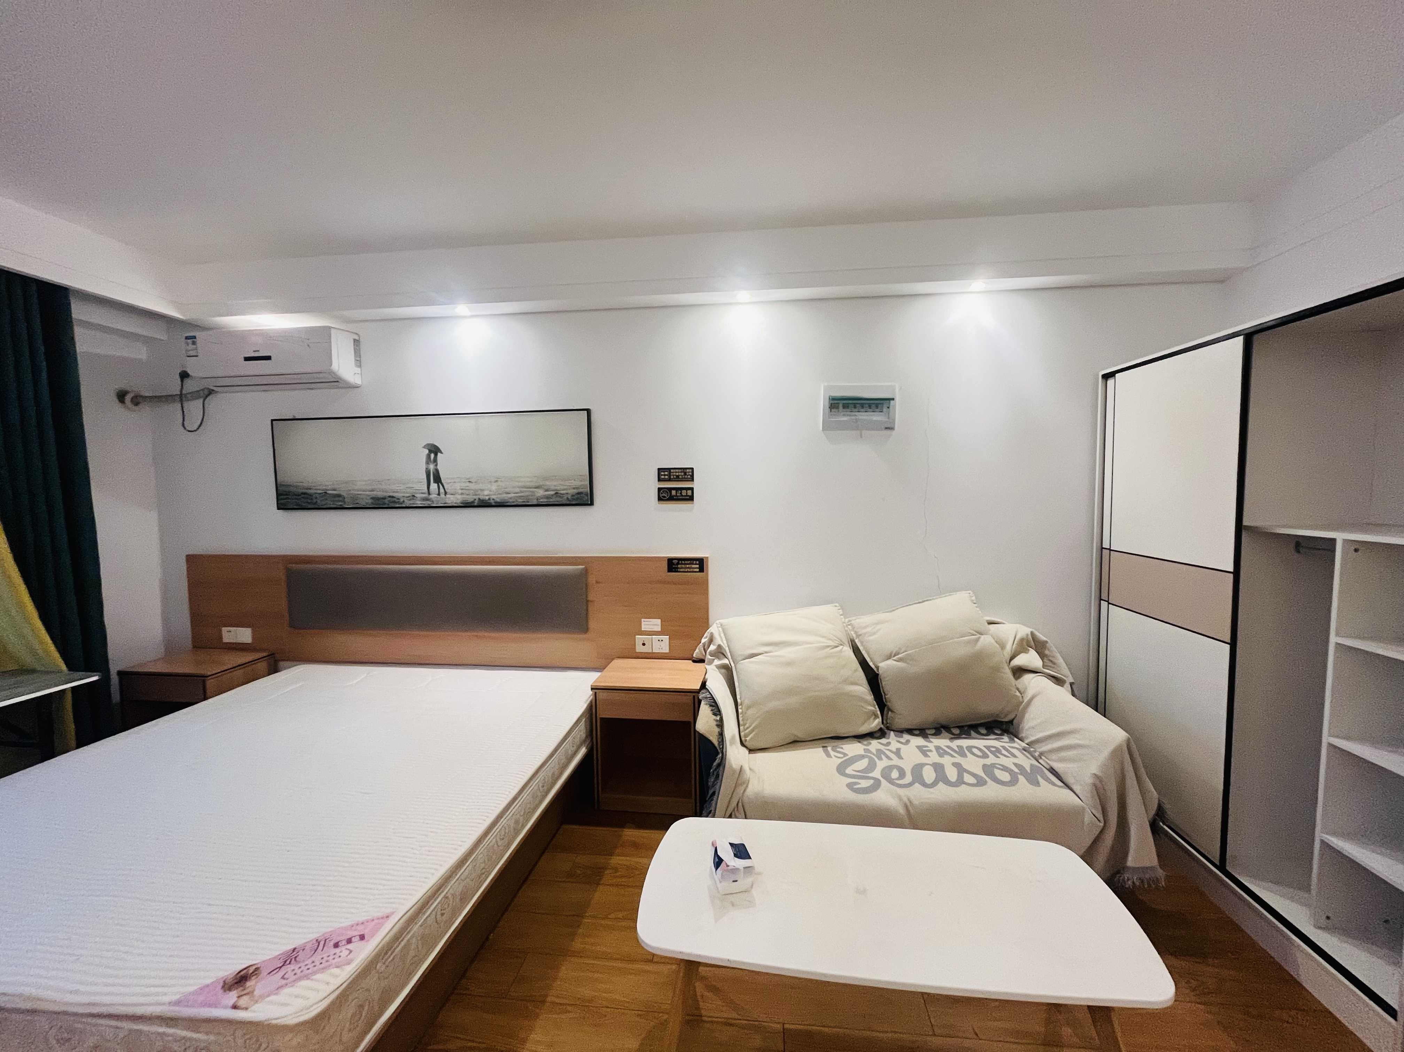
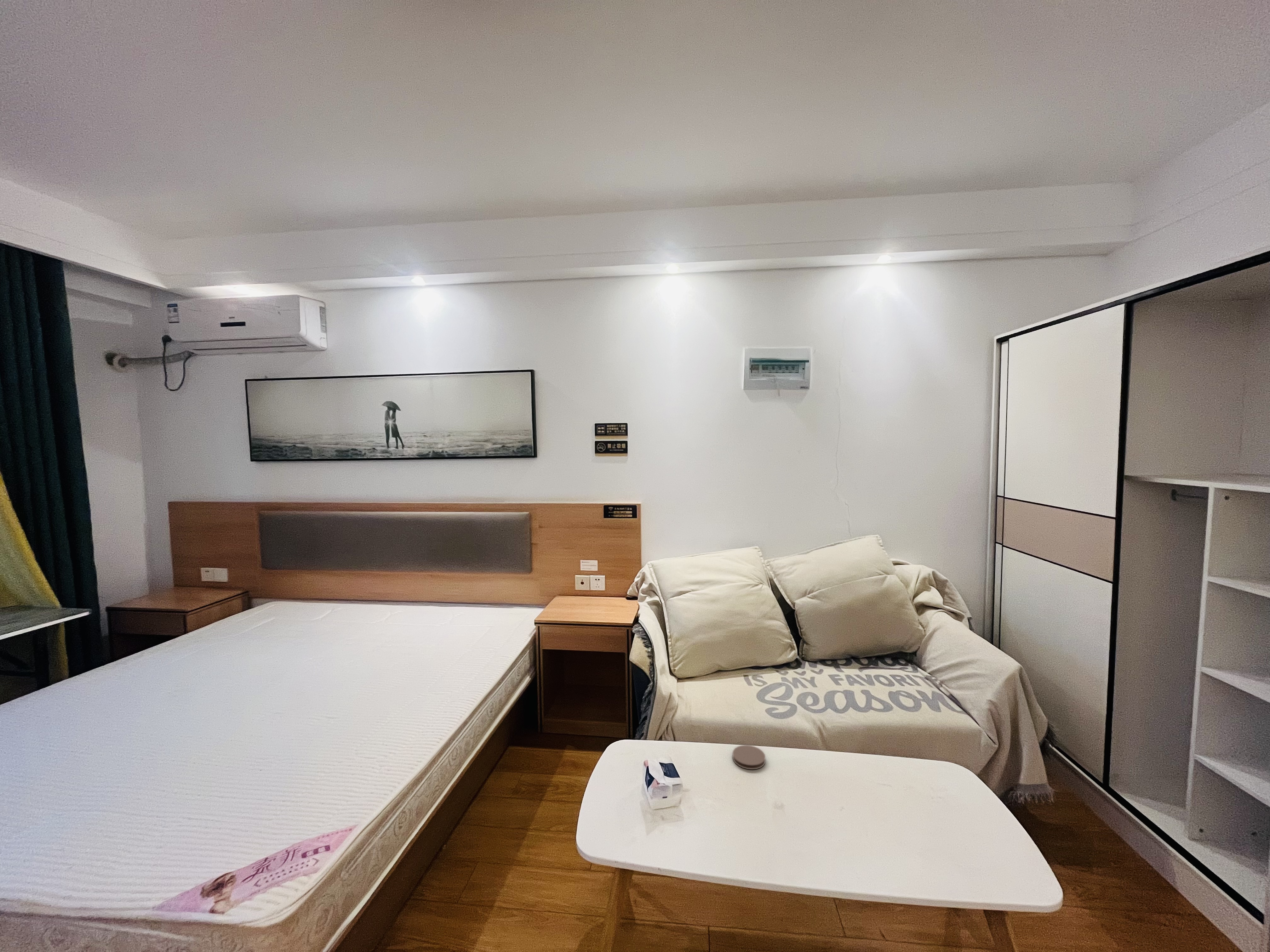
+ coaster (749, 757)
